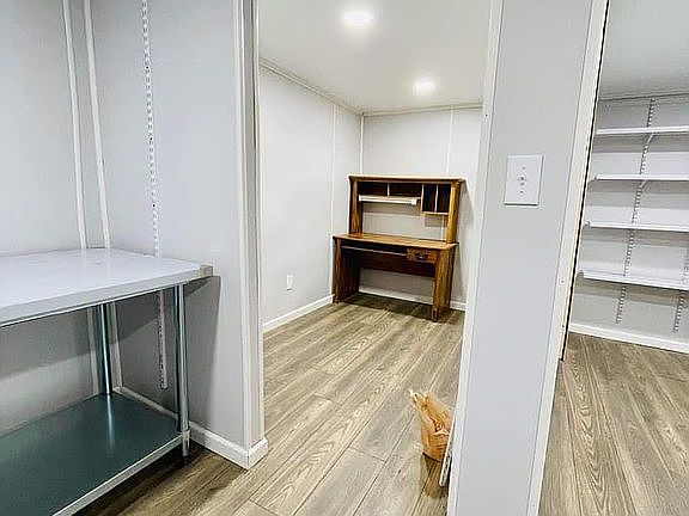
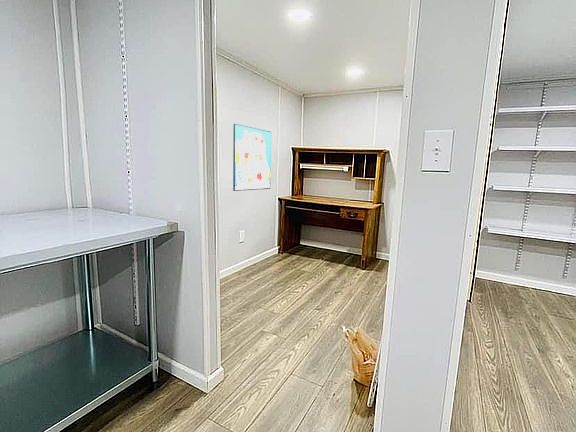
+ wall art (253, 159)
